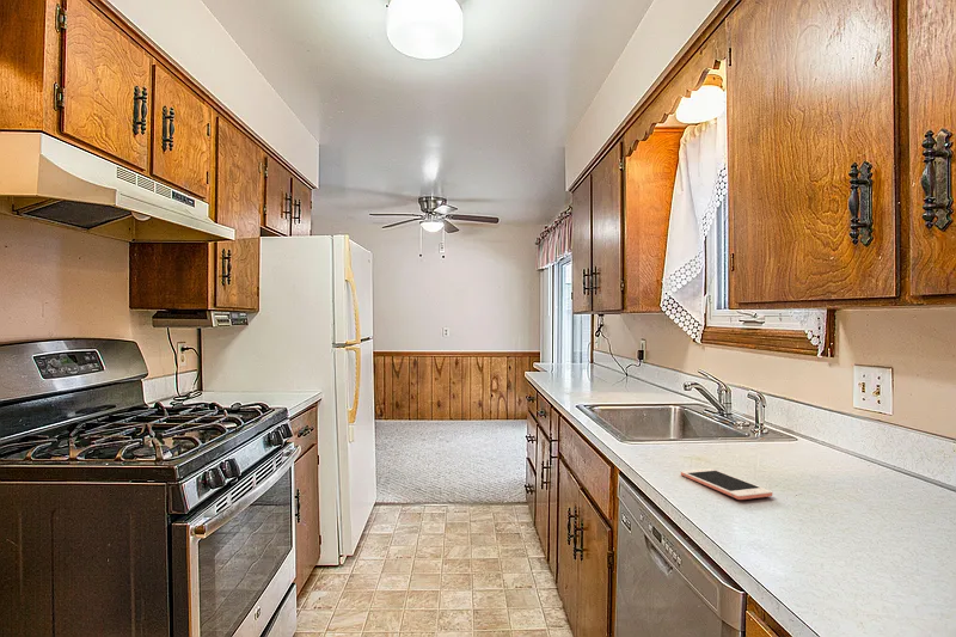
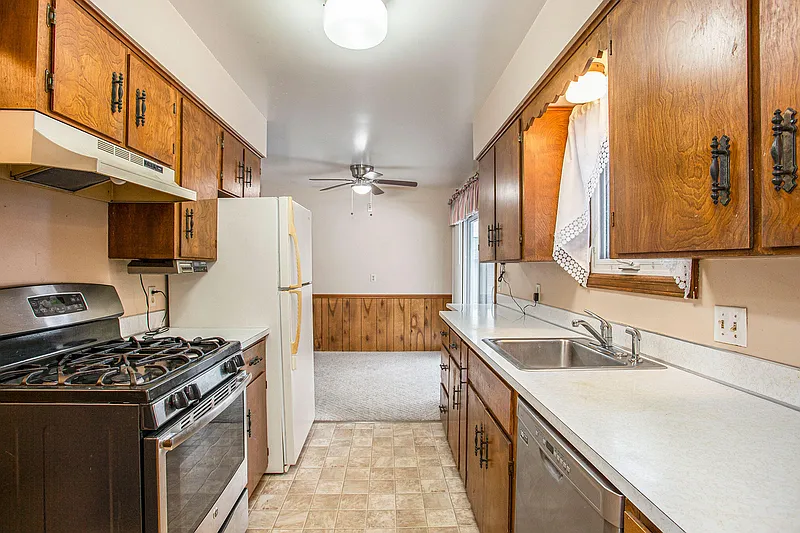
- cell phone (723, 482)
